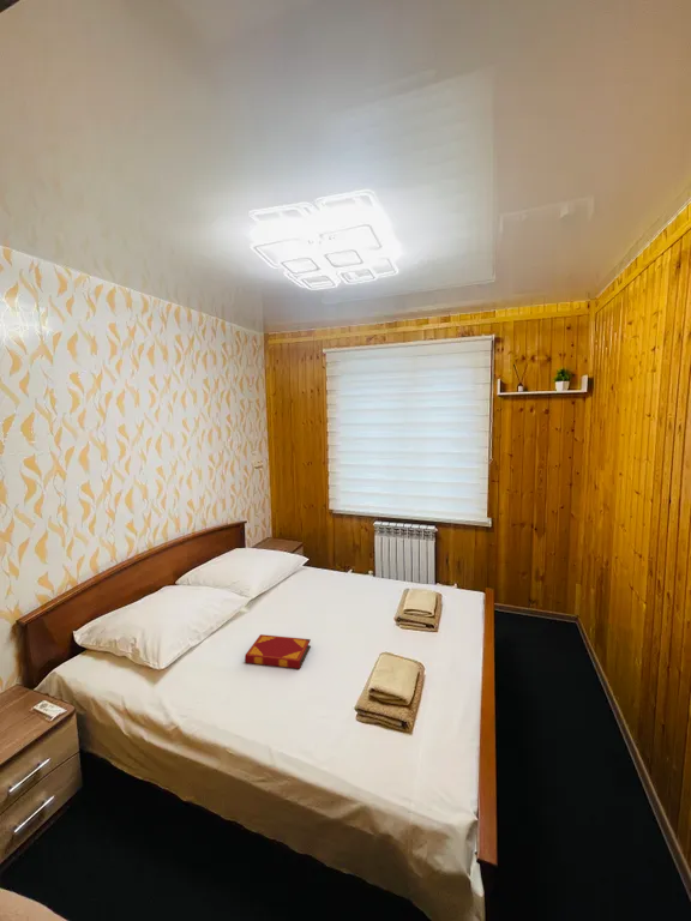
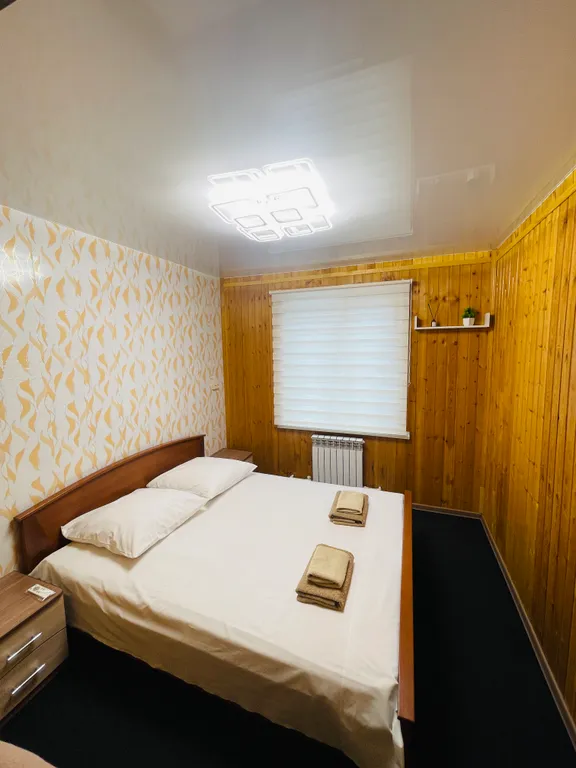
- hardback book (278, 650)
